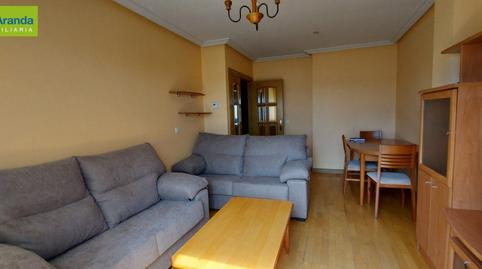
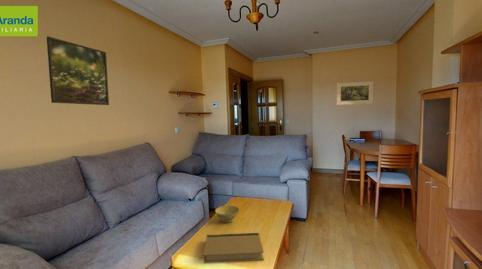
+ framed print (81, 74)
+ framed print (354, 93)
+ bowl (227, 214)
+ book (233, 246)
